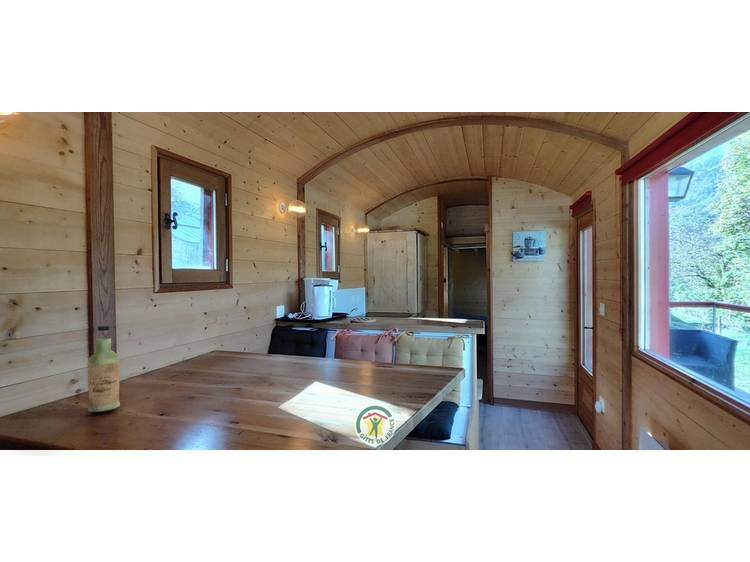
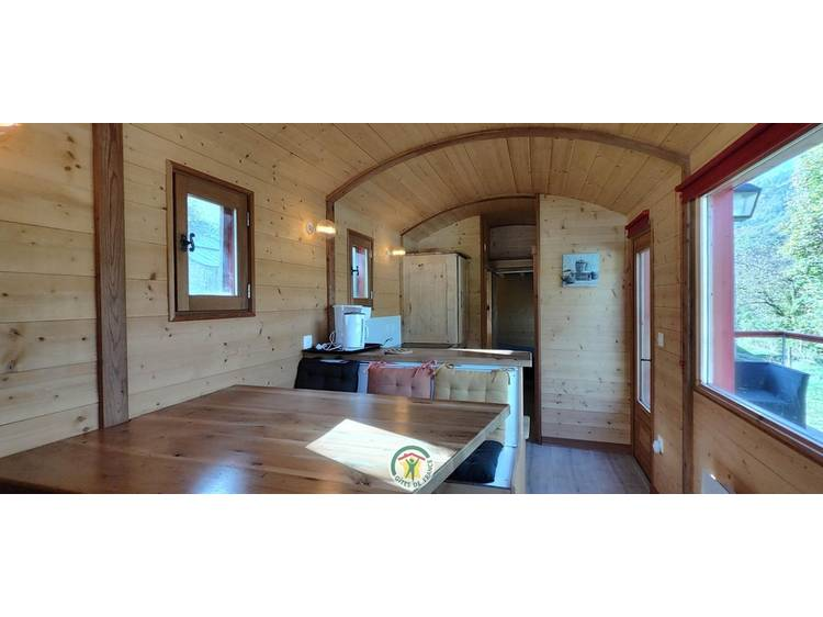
- bottle (104, 368)
